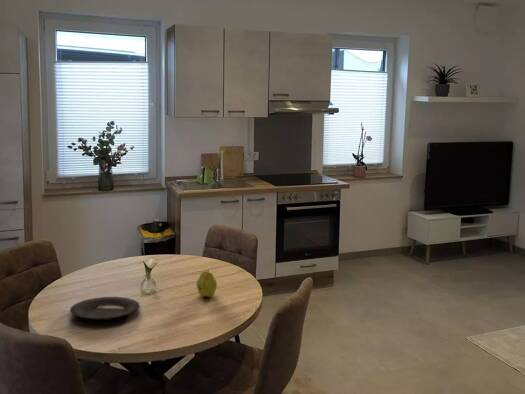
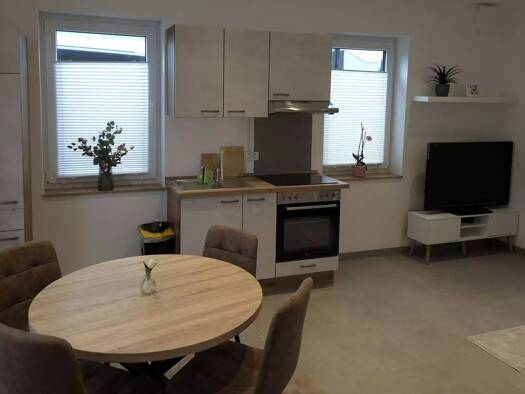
- plate (105, 310)
- fruit (206, 283)
